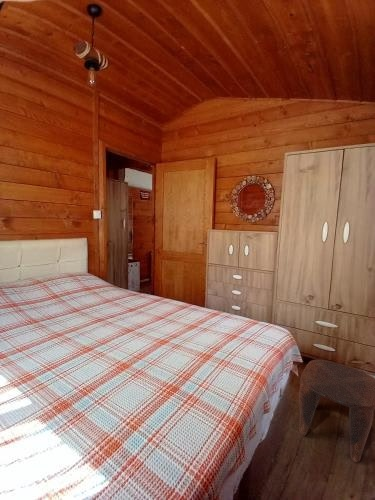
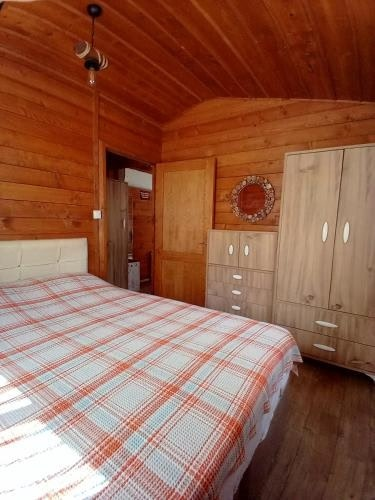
- stool (337, 402)
